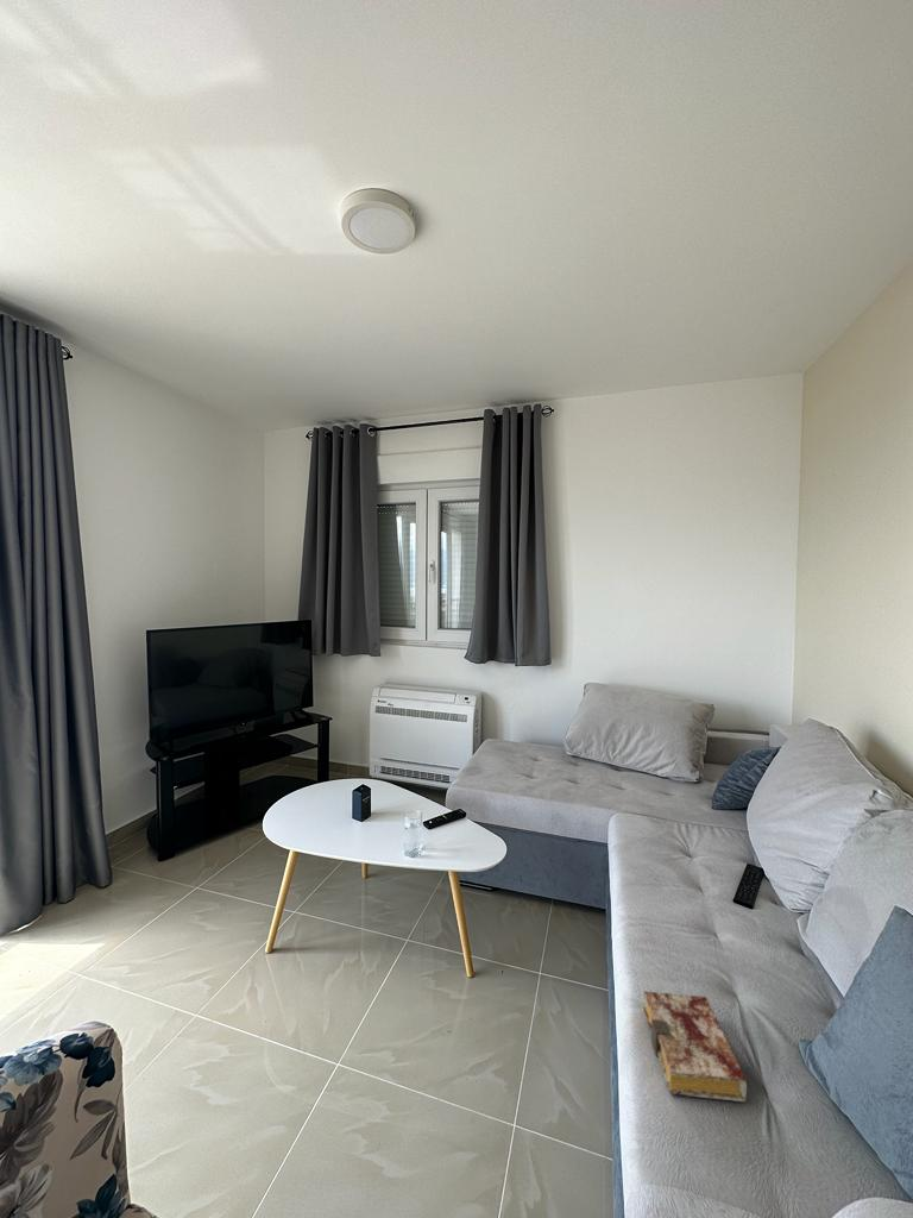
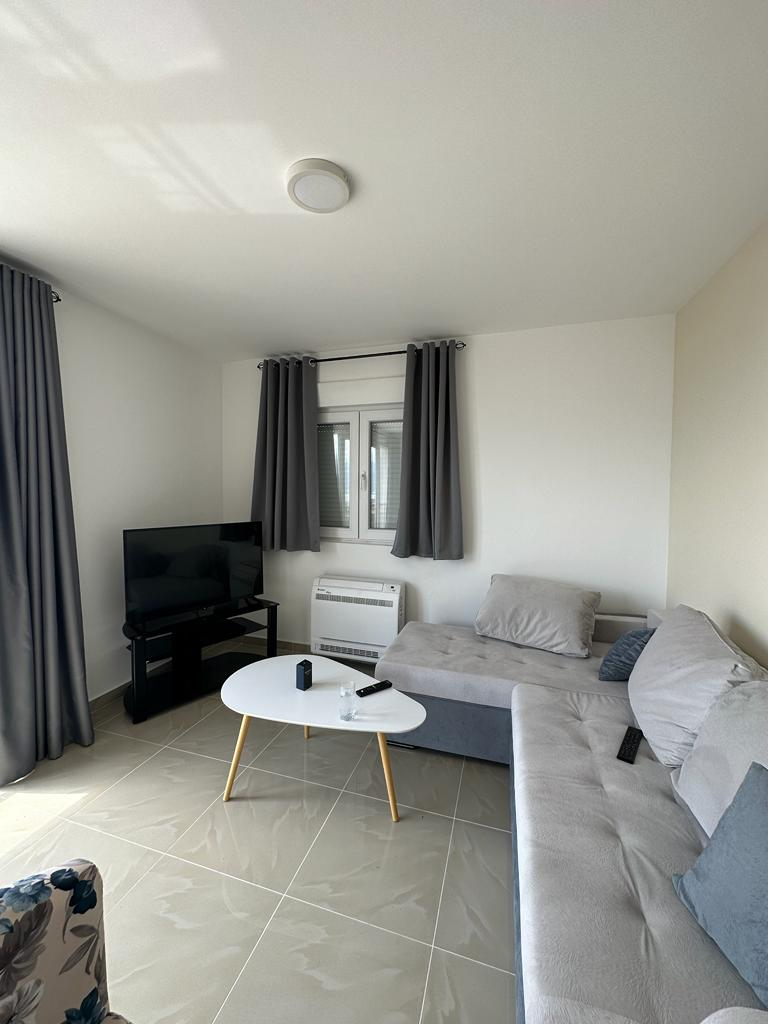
- book (688, 1041)
